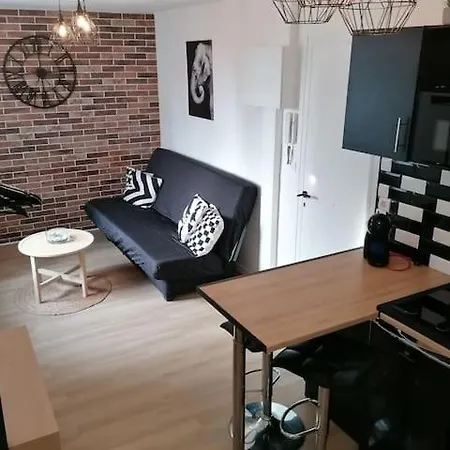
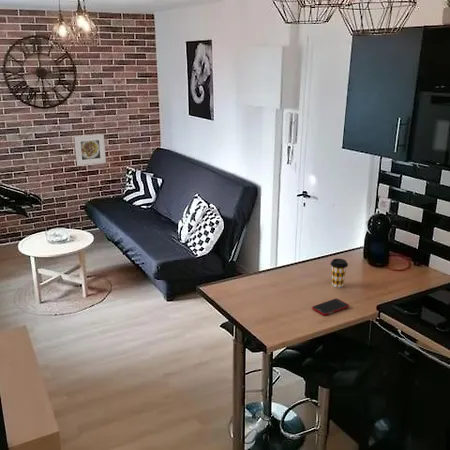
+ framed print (90, 149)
+ coffee cup (338, 273)
+ cell phone (330, 306)
